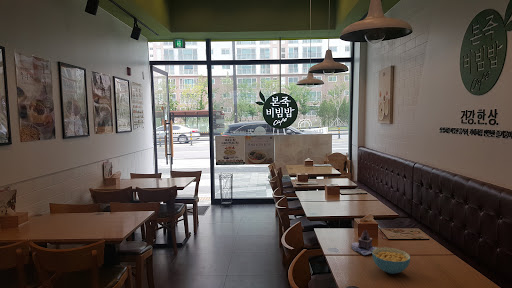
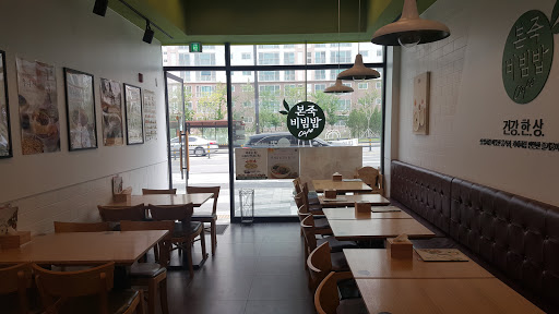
- cereal bowl (390, 262)
- teapot (364, 239)
